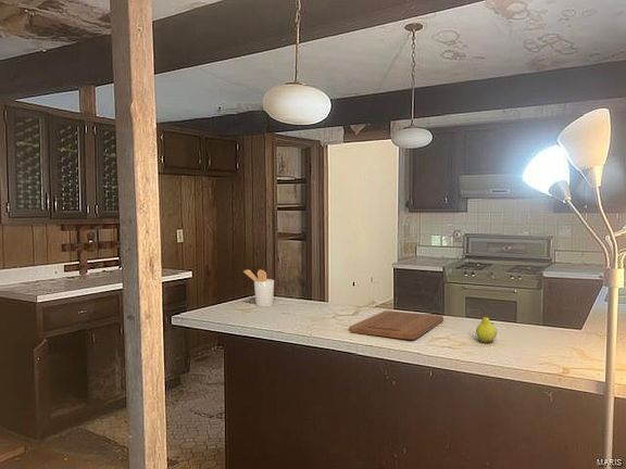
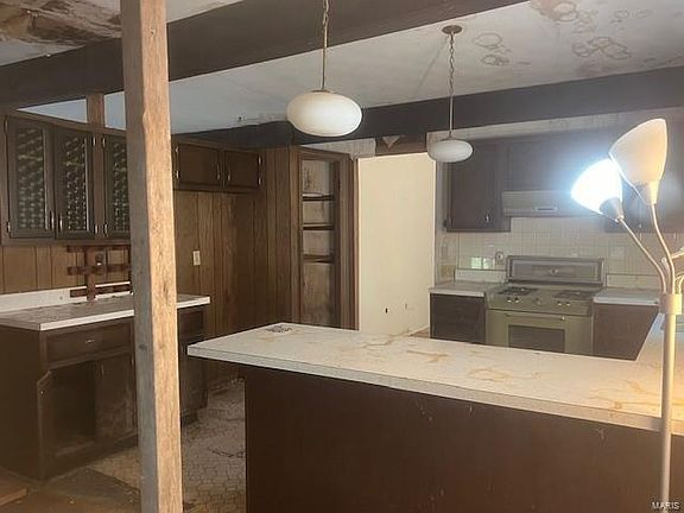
- fruit (486, 325)
- cutting board (398, 324)
- utensil holder (259, 287)
